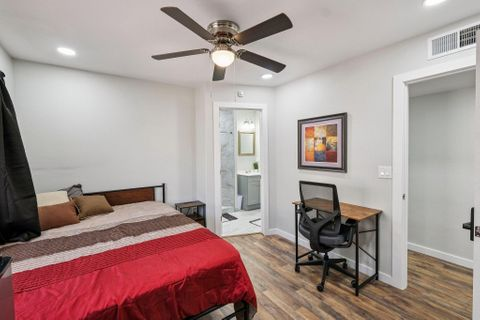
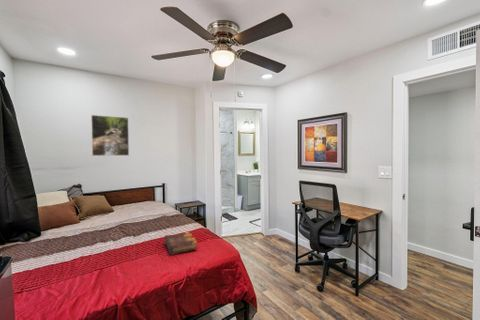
+ book (180, 242)
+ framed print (110, 136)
